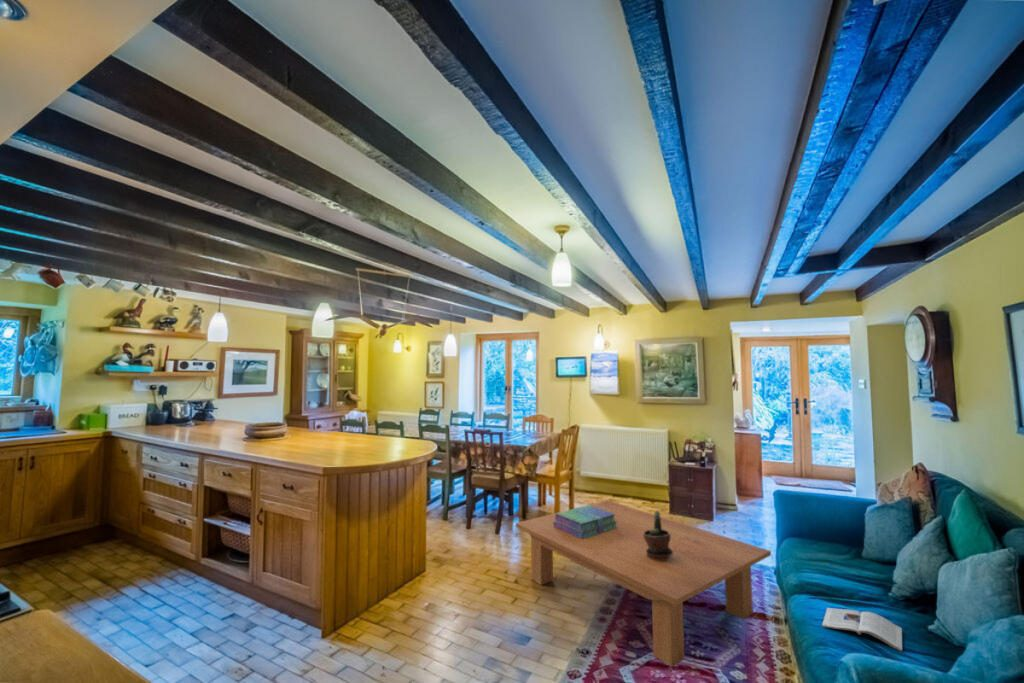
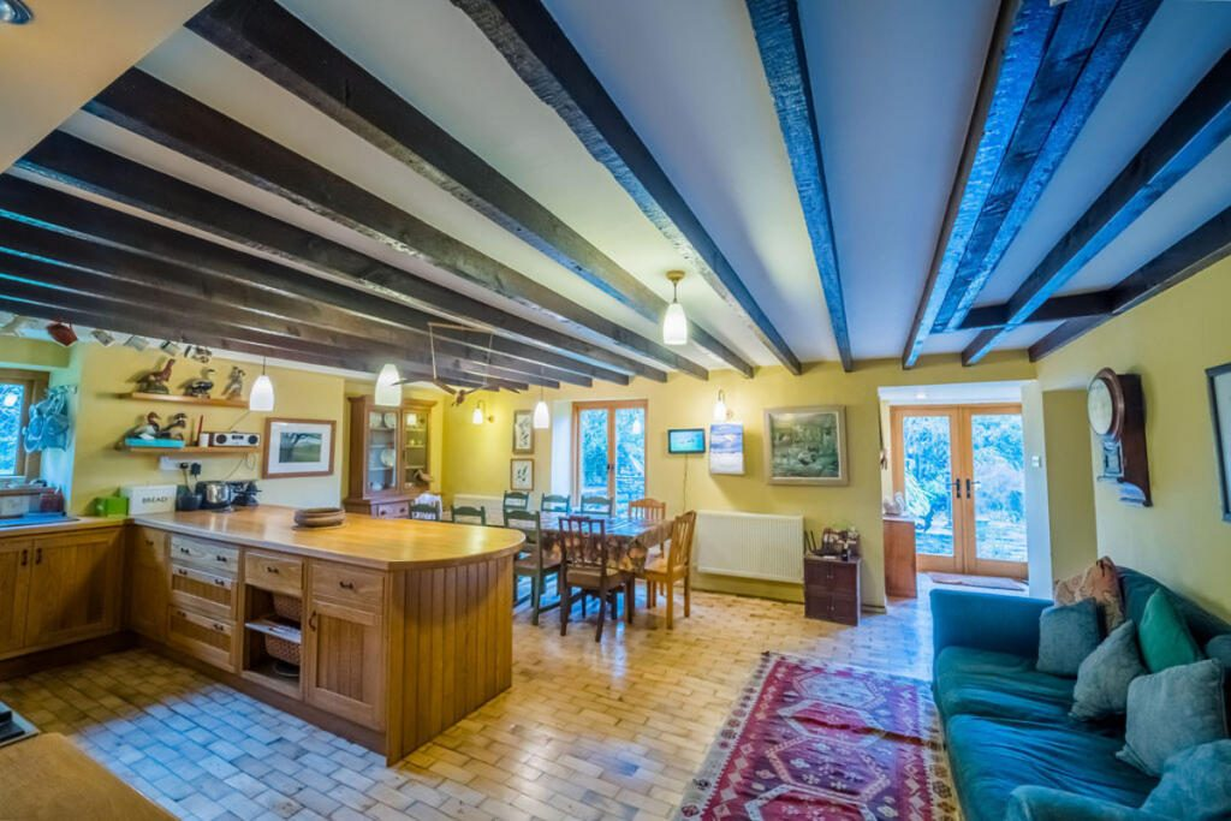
- stack of books (585, 520)
- magazine (861, 623)
- potted plant (657, 534)
- coffee table (632, 565)
